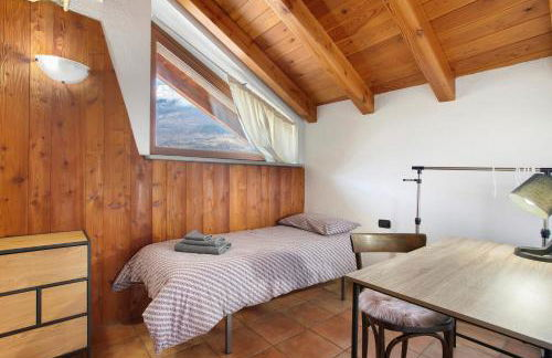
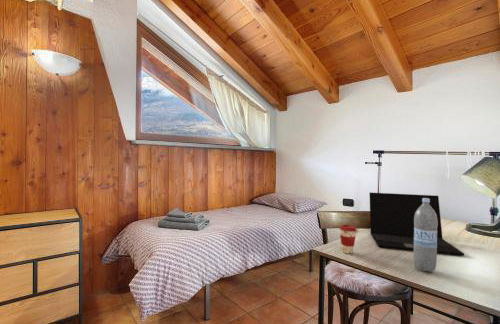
+ laptop (409, 219)
+ water bottle (425, 234)
+ coffee cup (347, 239)
